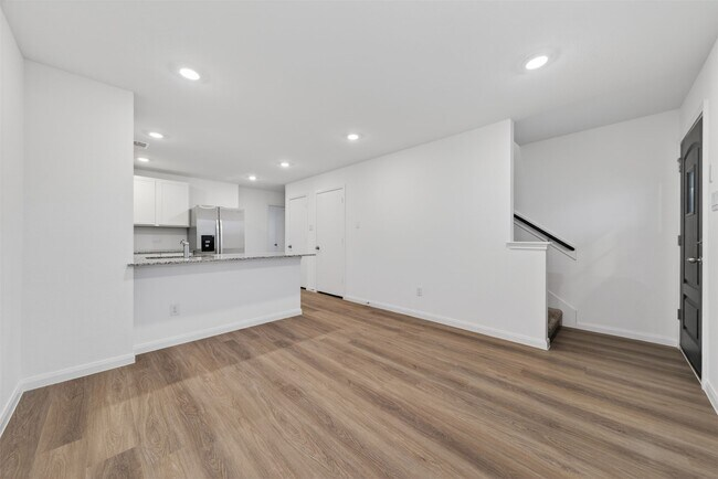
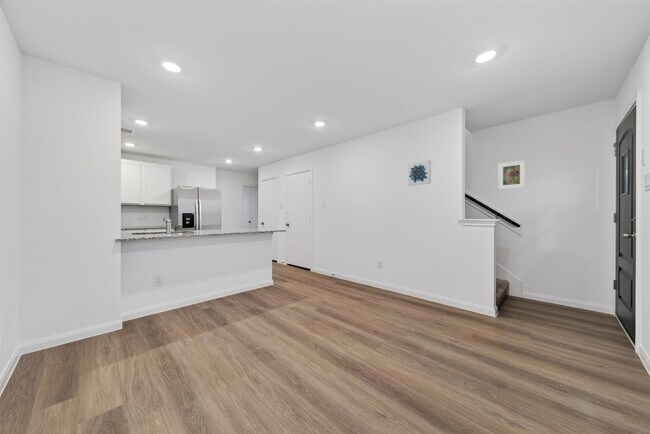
+ wall art (419, 173)
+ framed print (511, 175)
